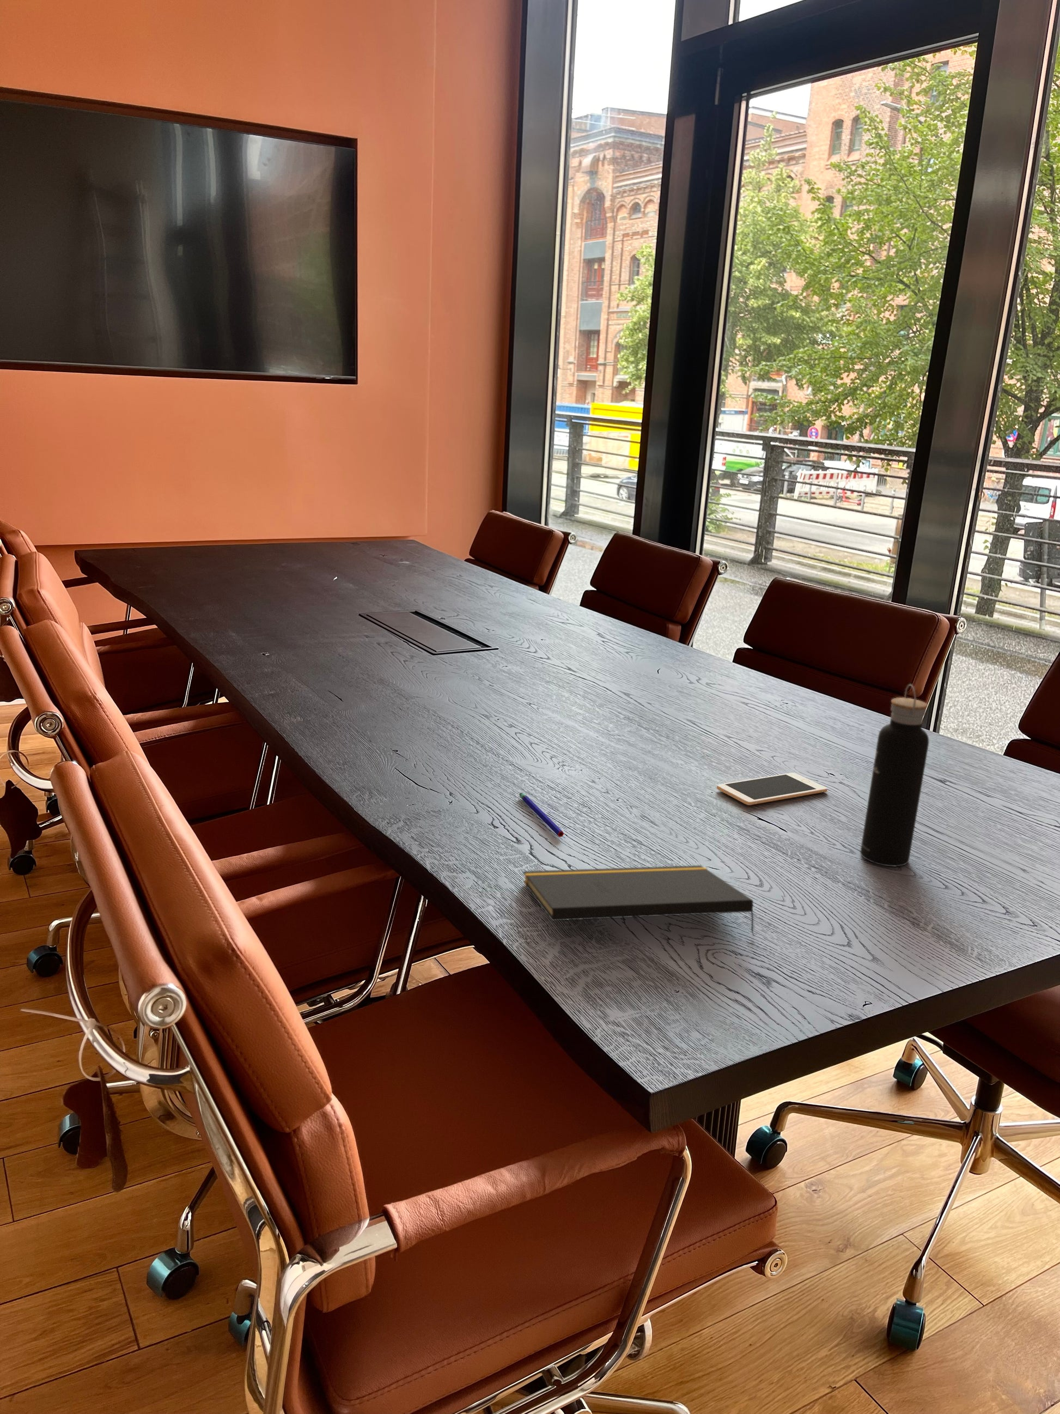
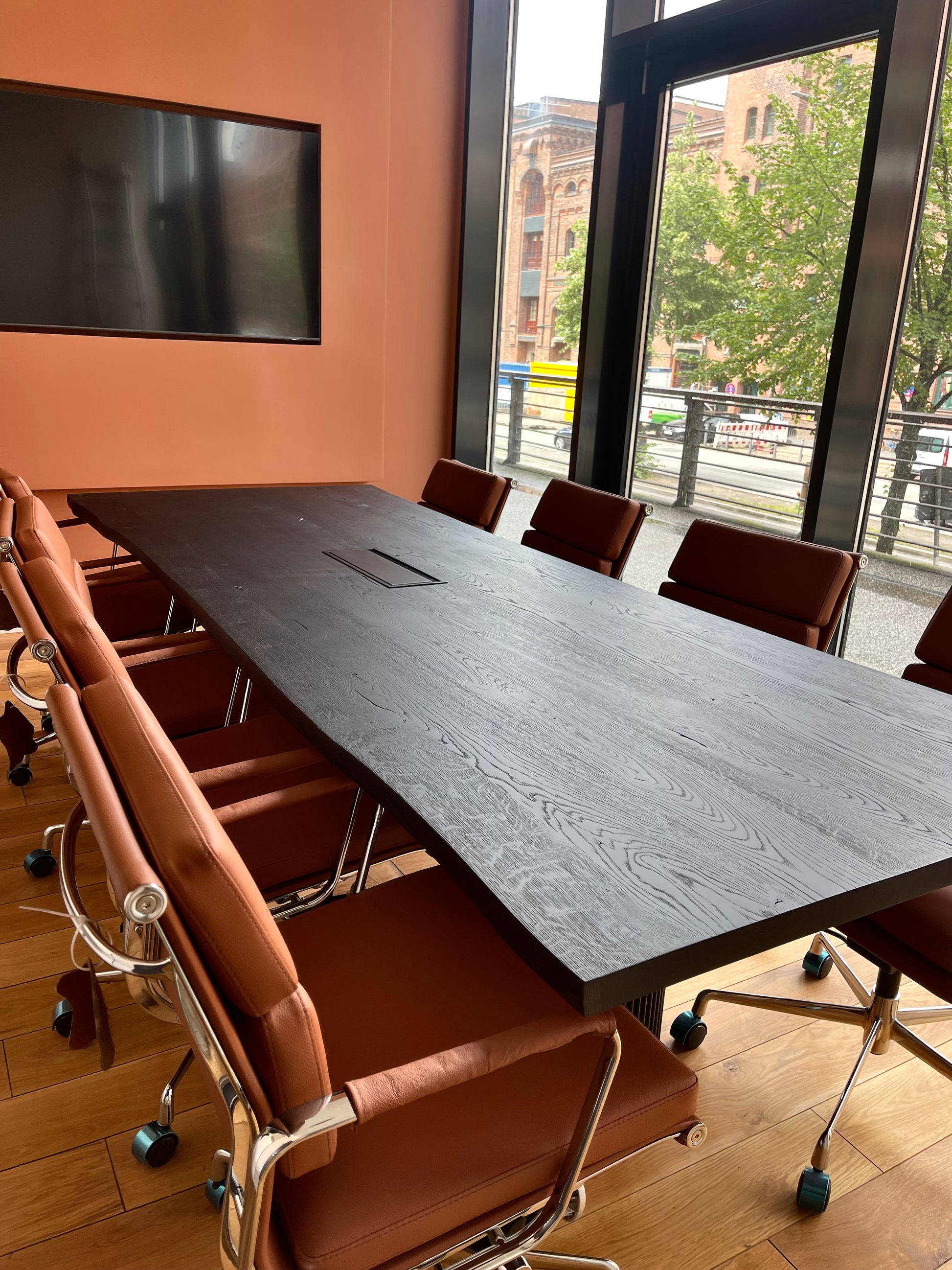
- notepad (632, 891)
- pen (540, 814)
- water bottle (897, 773)
- cell phone (772, 788)
